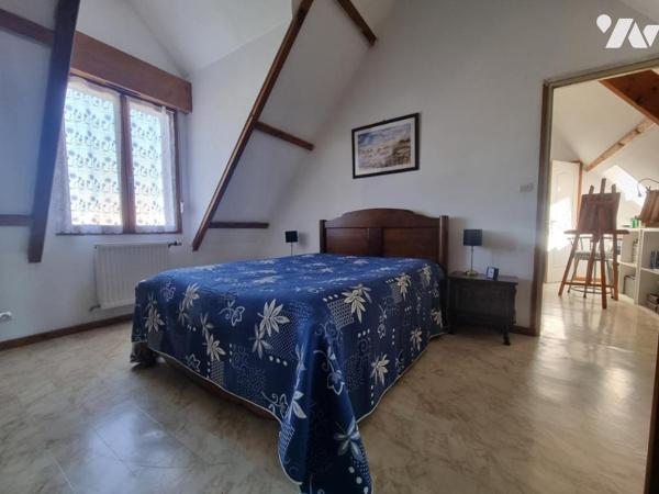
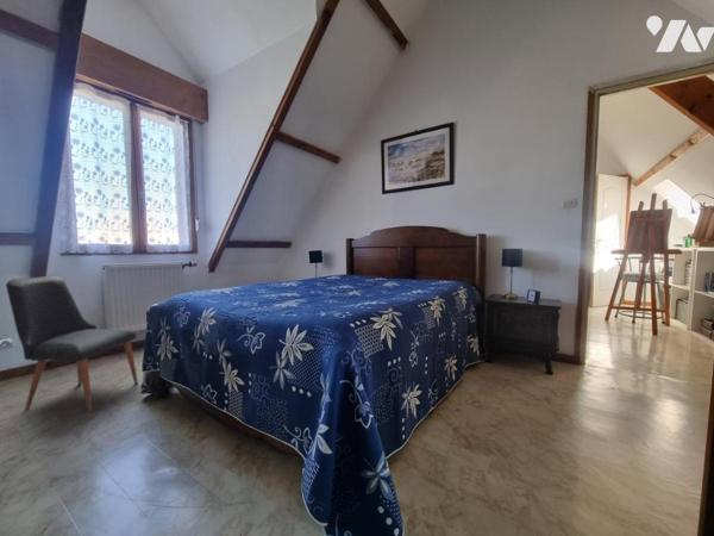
+ chair (74, 336)
